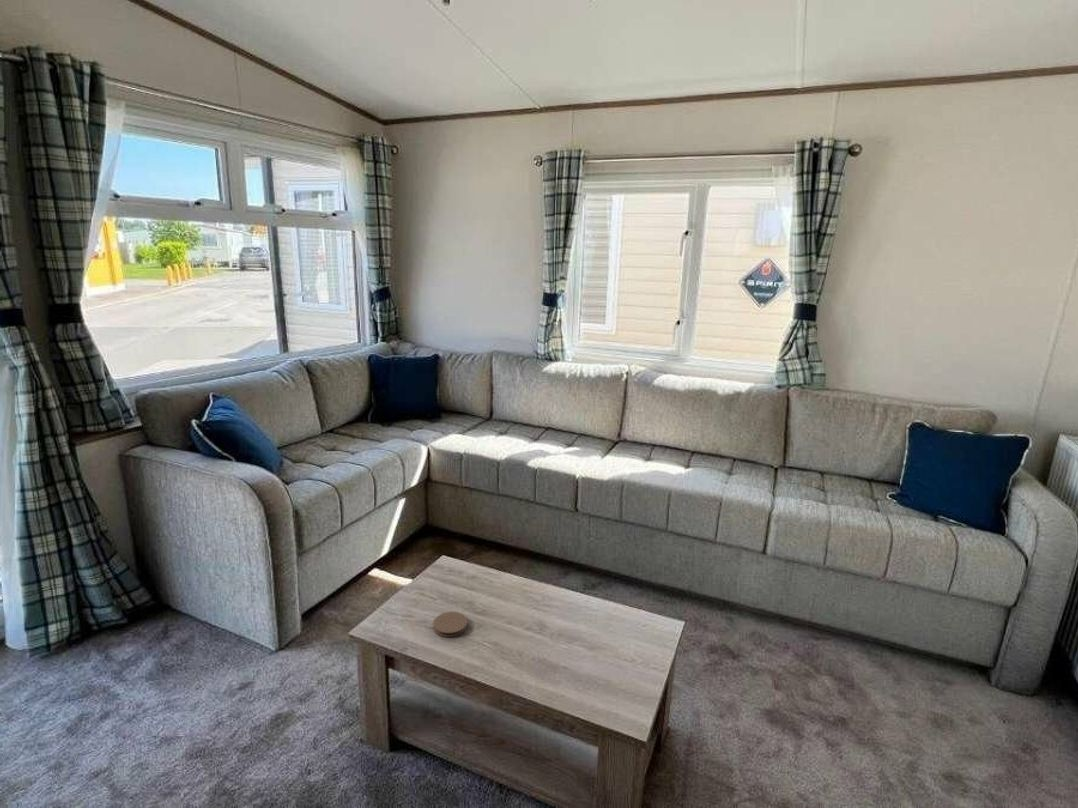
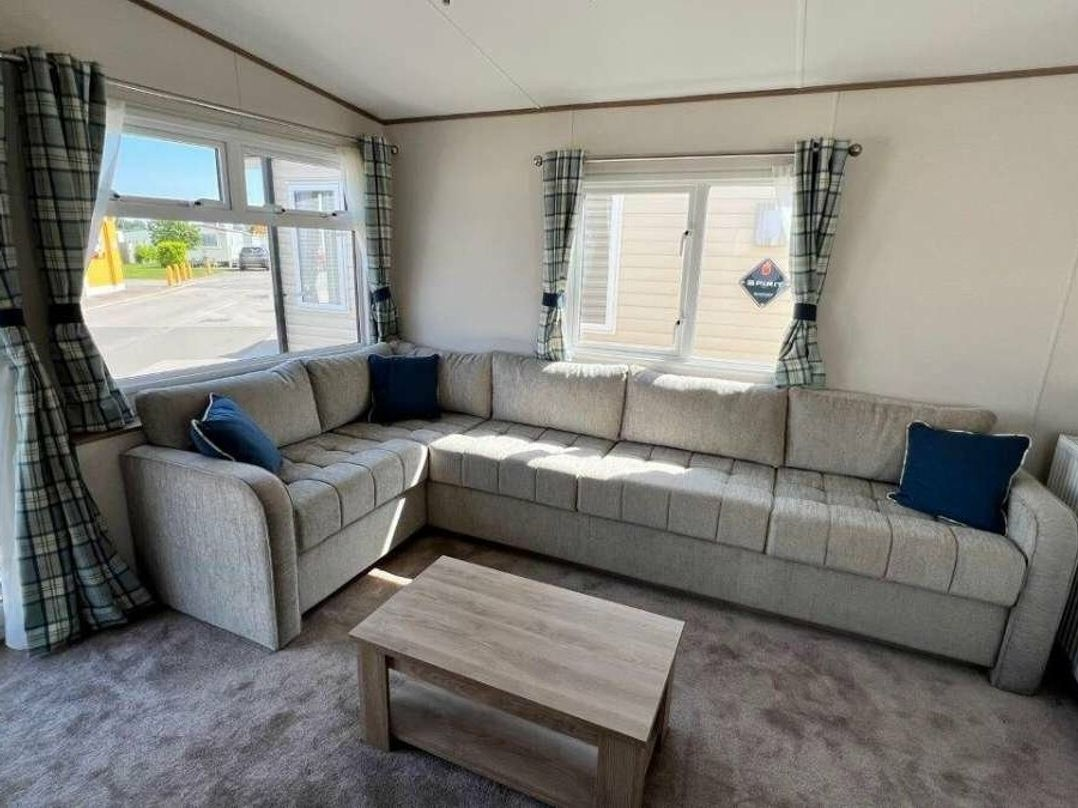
- coaster (450, 623)
